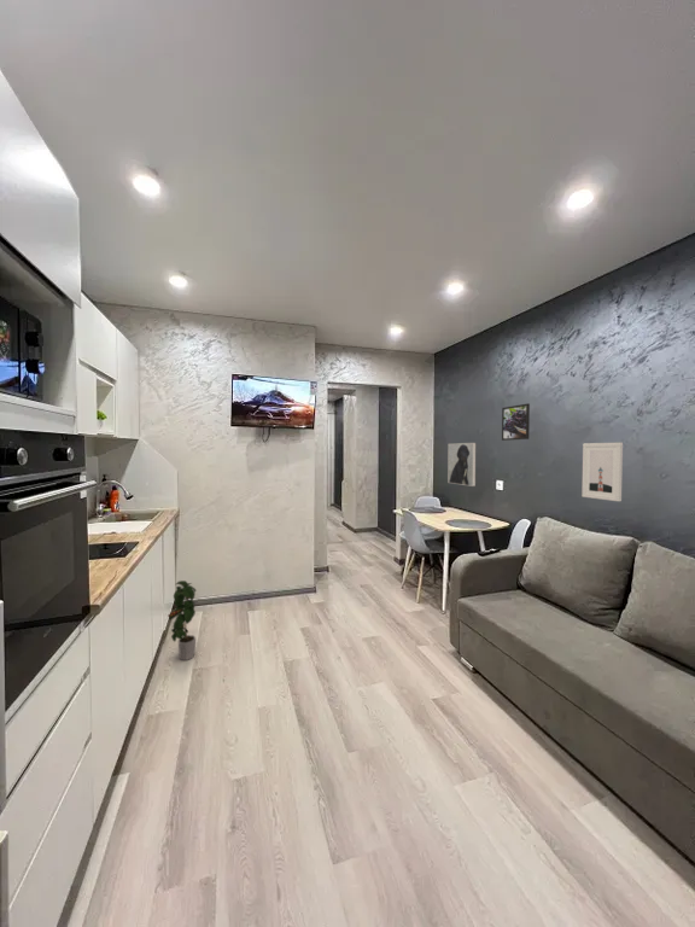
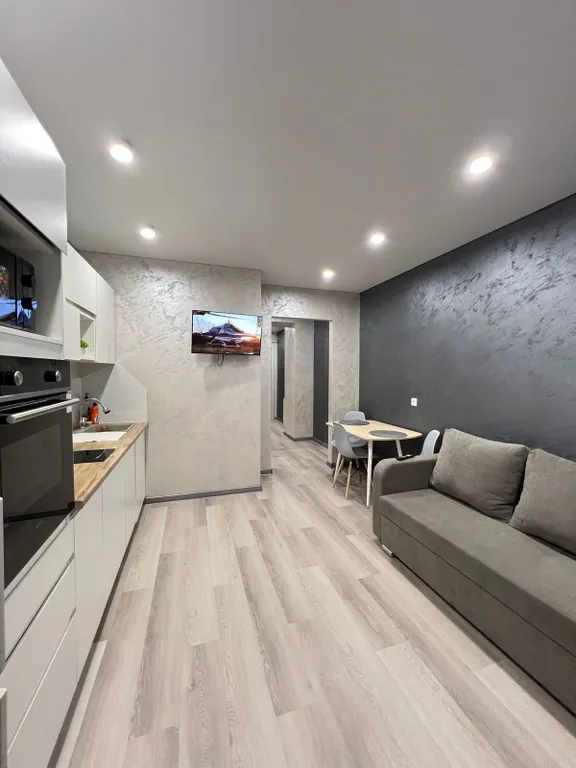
- potted plant (183, 620)
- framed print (601, 471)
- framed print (461, 464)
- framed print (514, 422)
